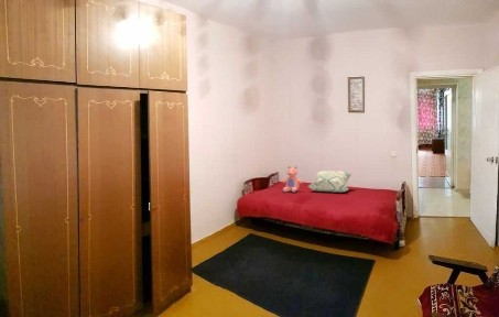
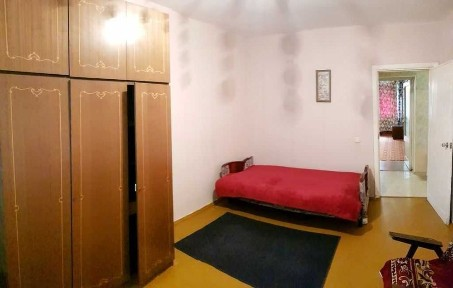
- teddy bear (291, 178)
- decorative pillow (330, 181)
